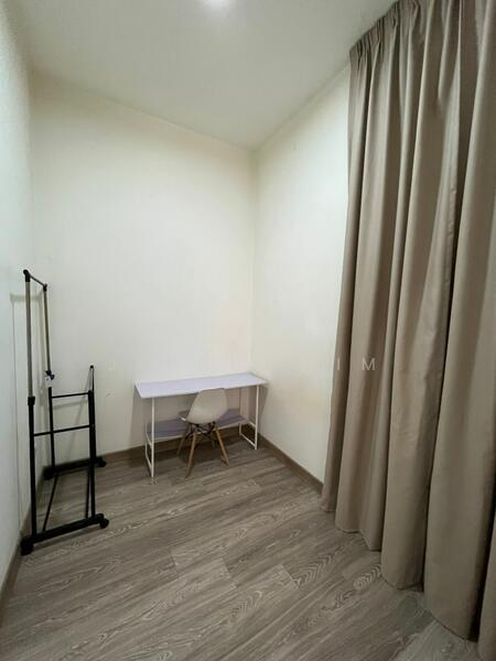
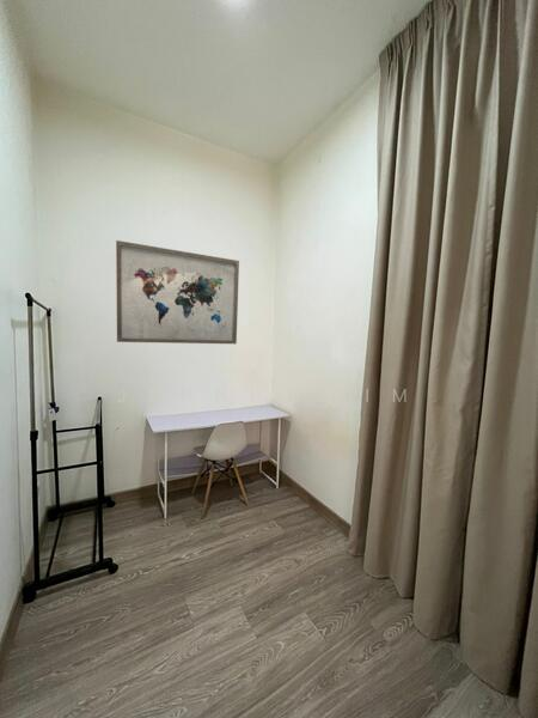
+ wall art (183, 298)
